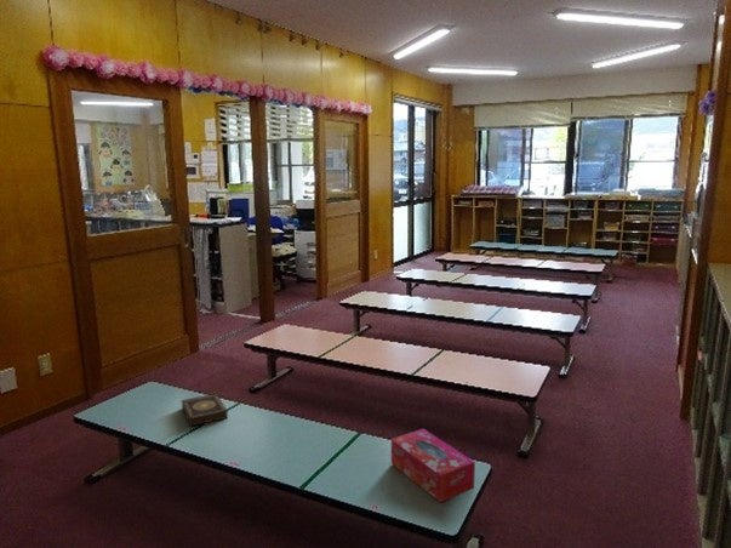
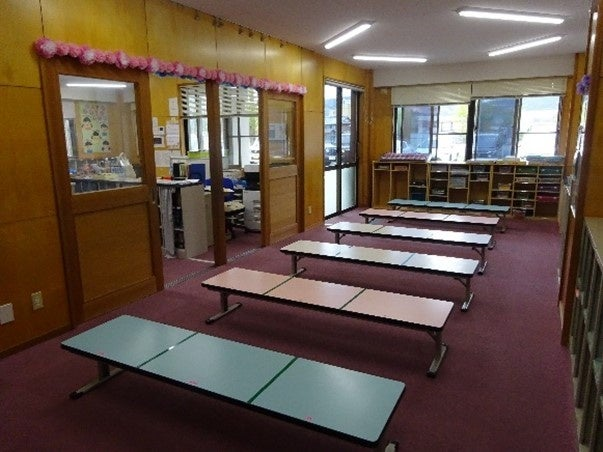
- book (204, 409)
- tissue box (430, 462)
